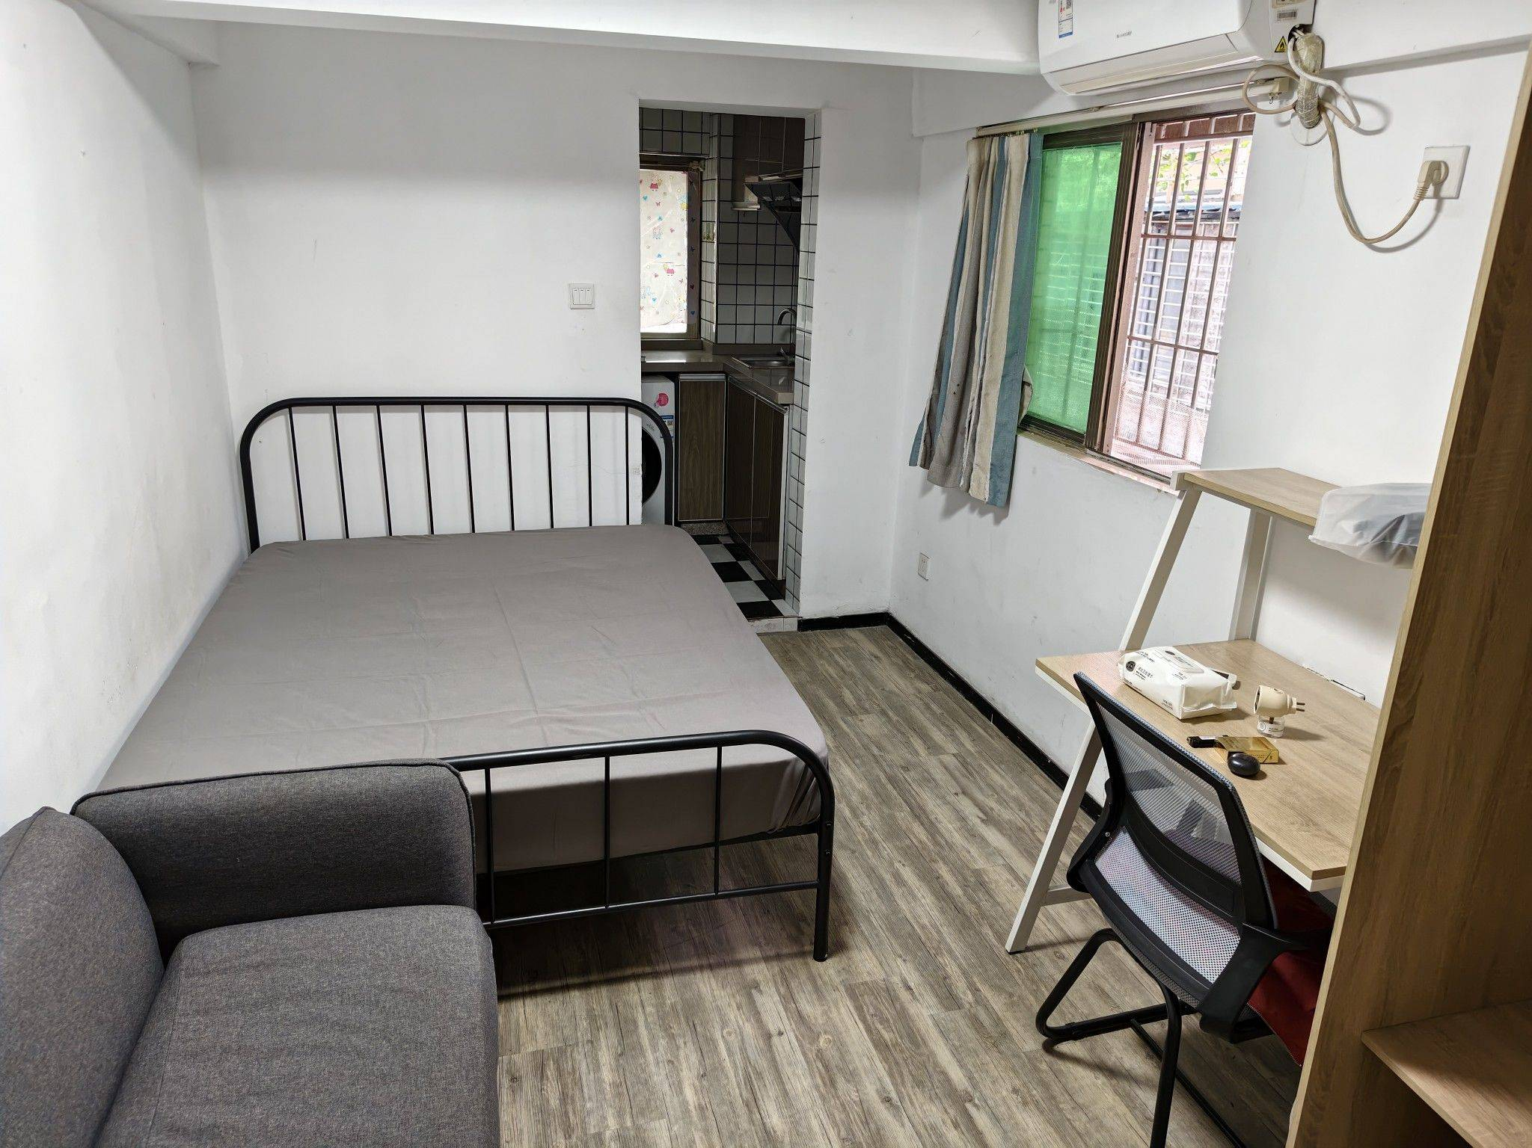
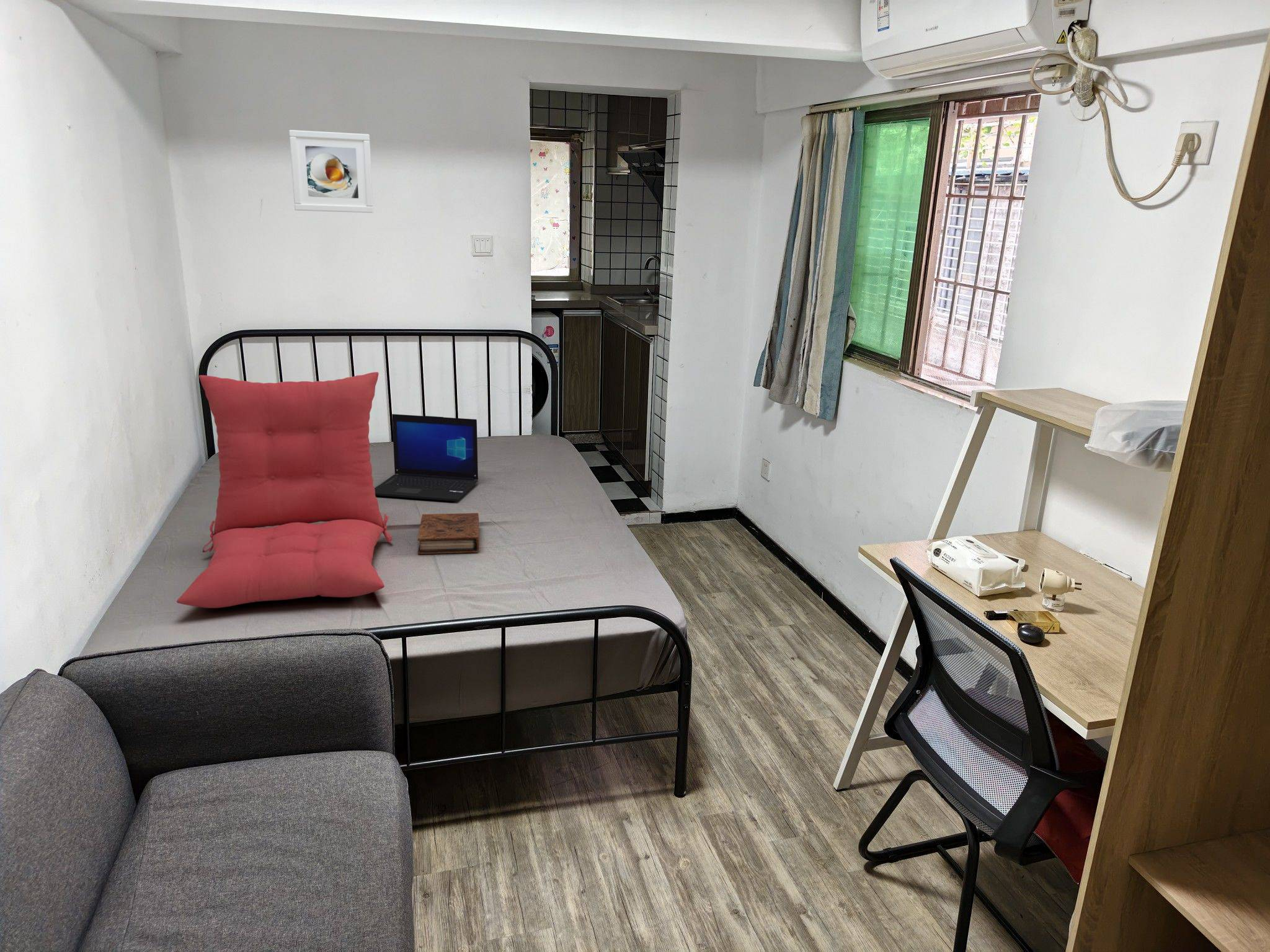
+ book (450, 532)
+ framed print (332, 172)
+ laptop (424, 456)
+ seat cushion (288, 482)
